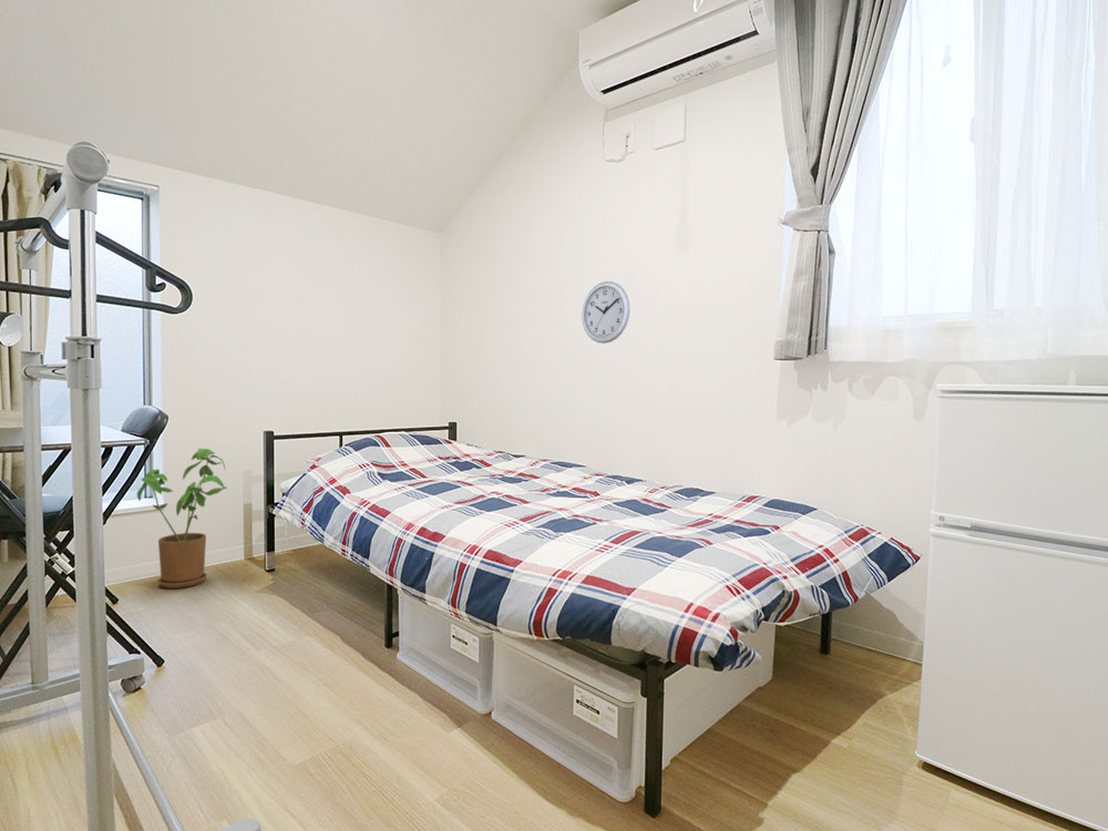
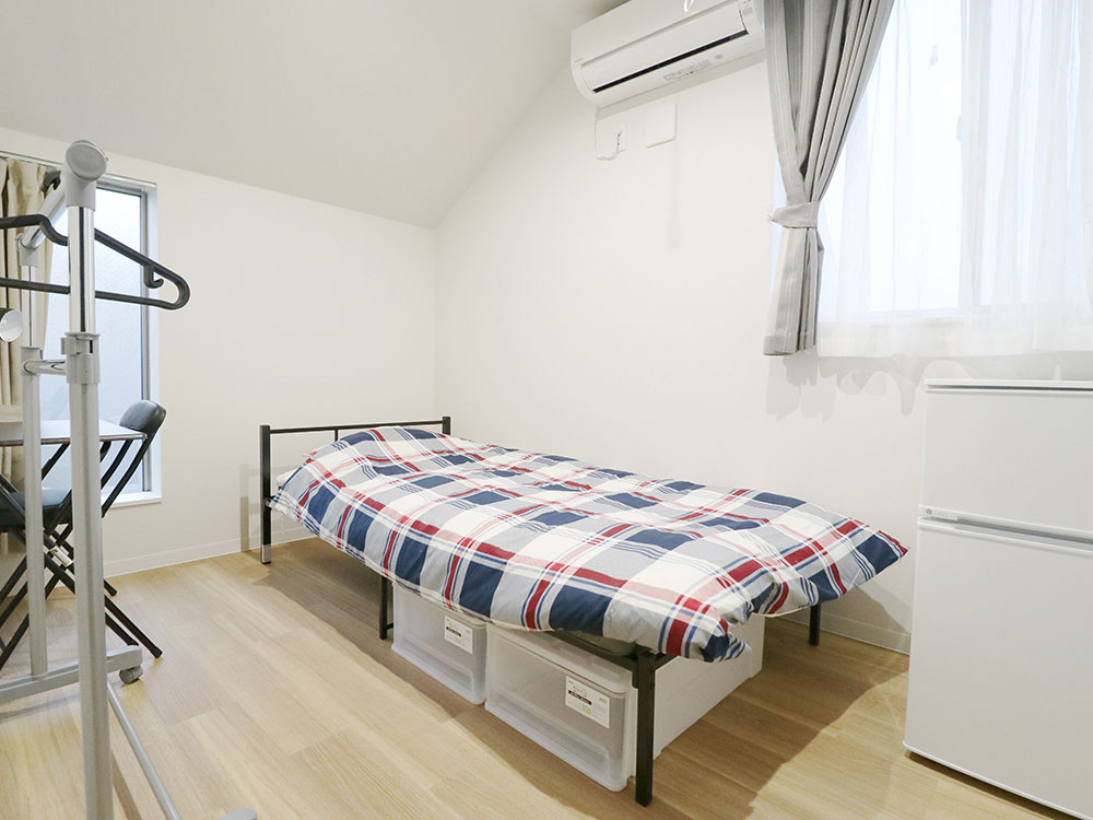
- wall clock (604, 311)
- house plant (188, 515)
